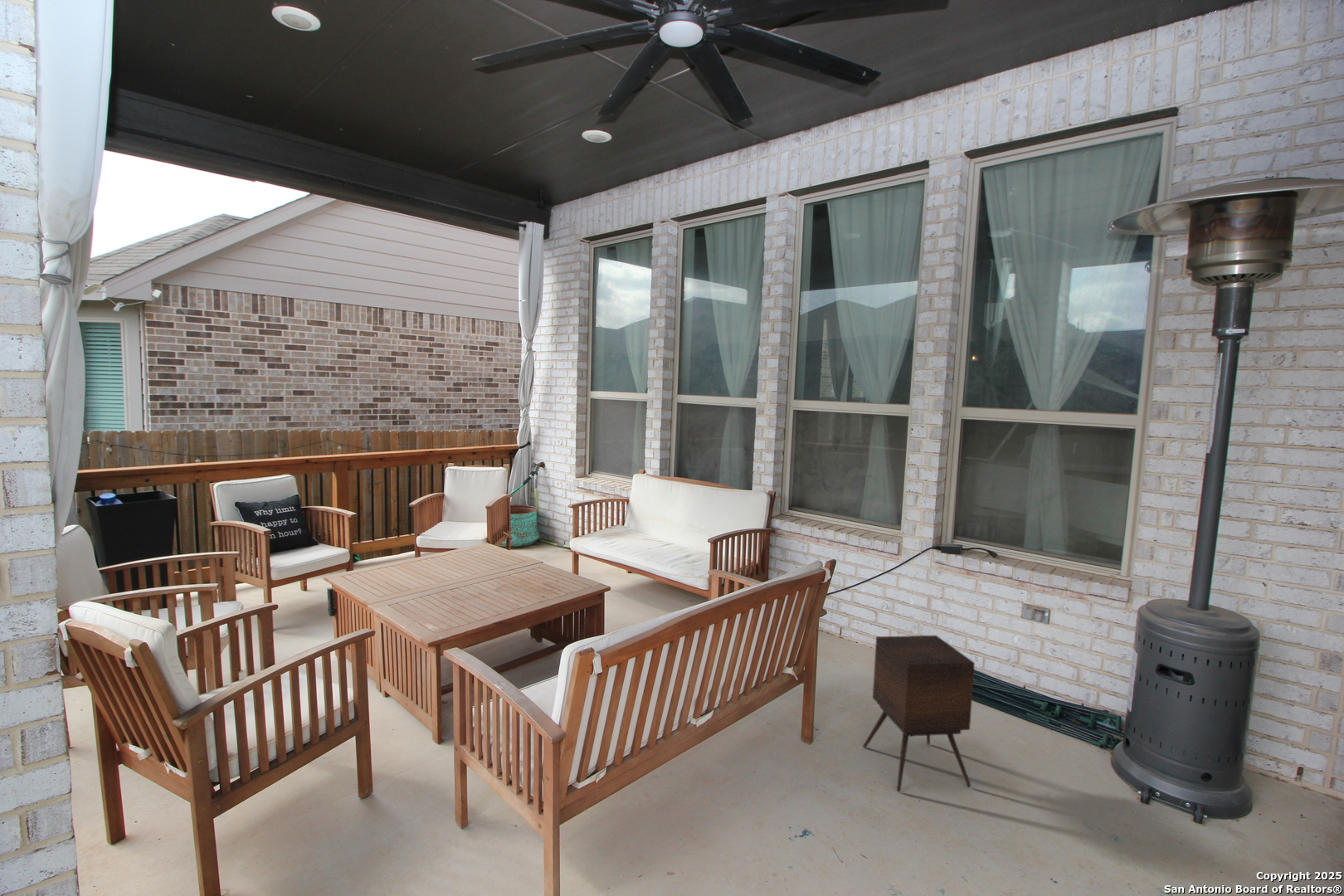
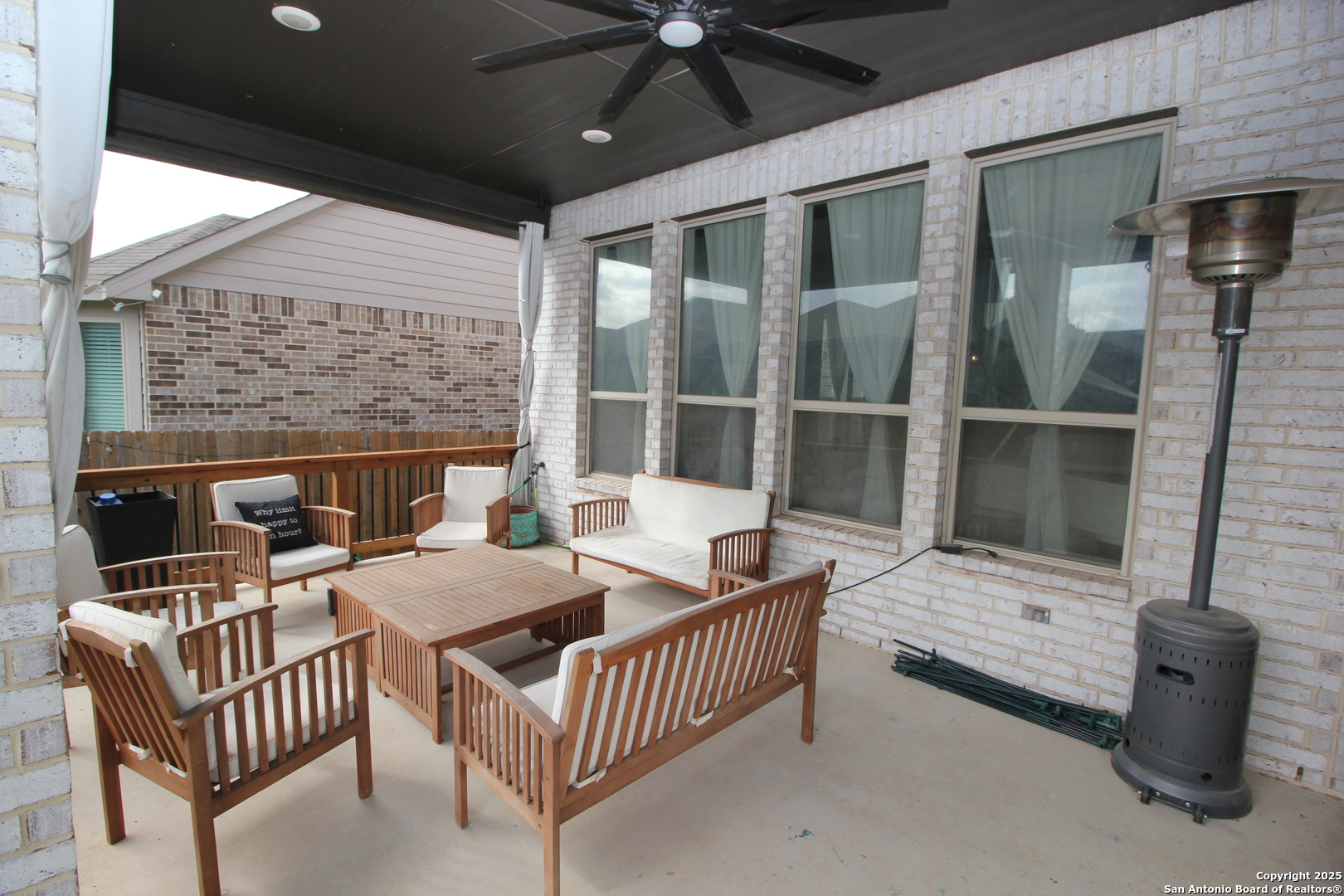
- side table (918, 708)
